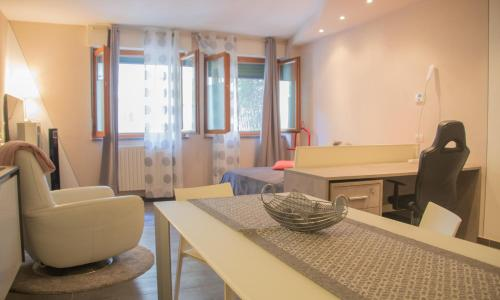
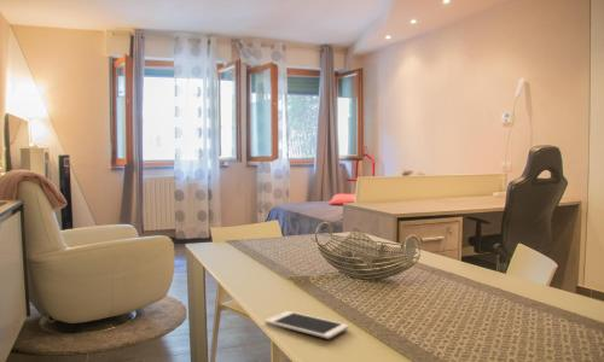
+ cell phone (306, 323)
